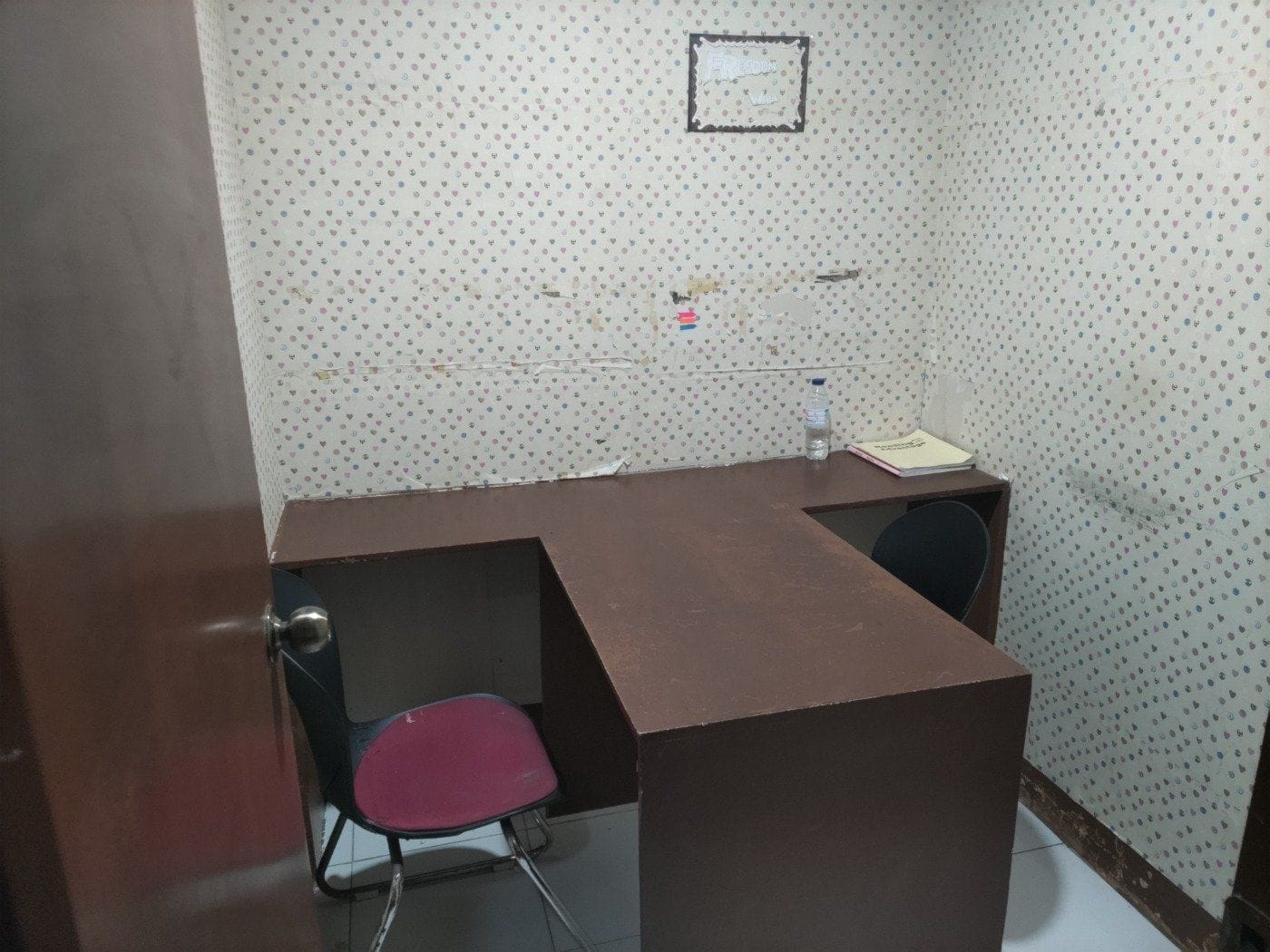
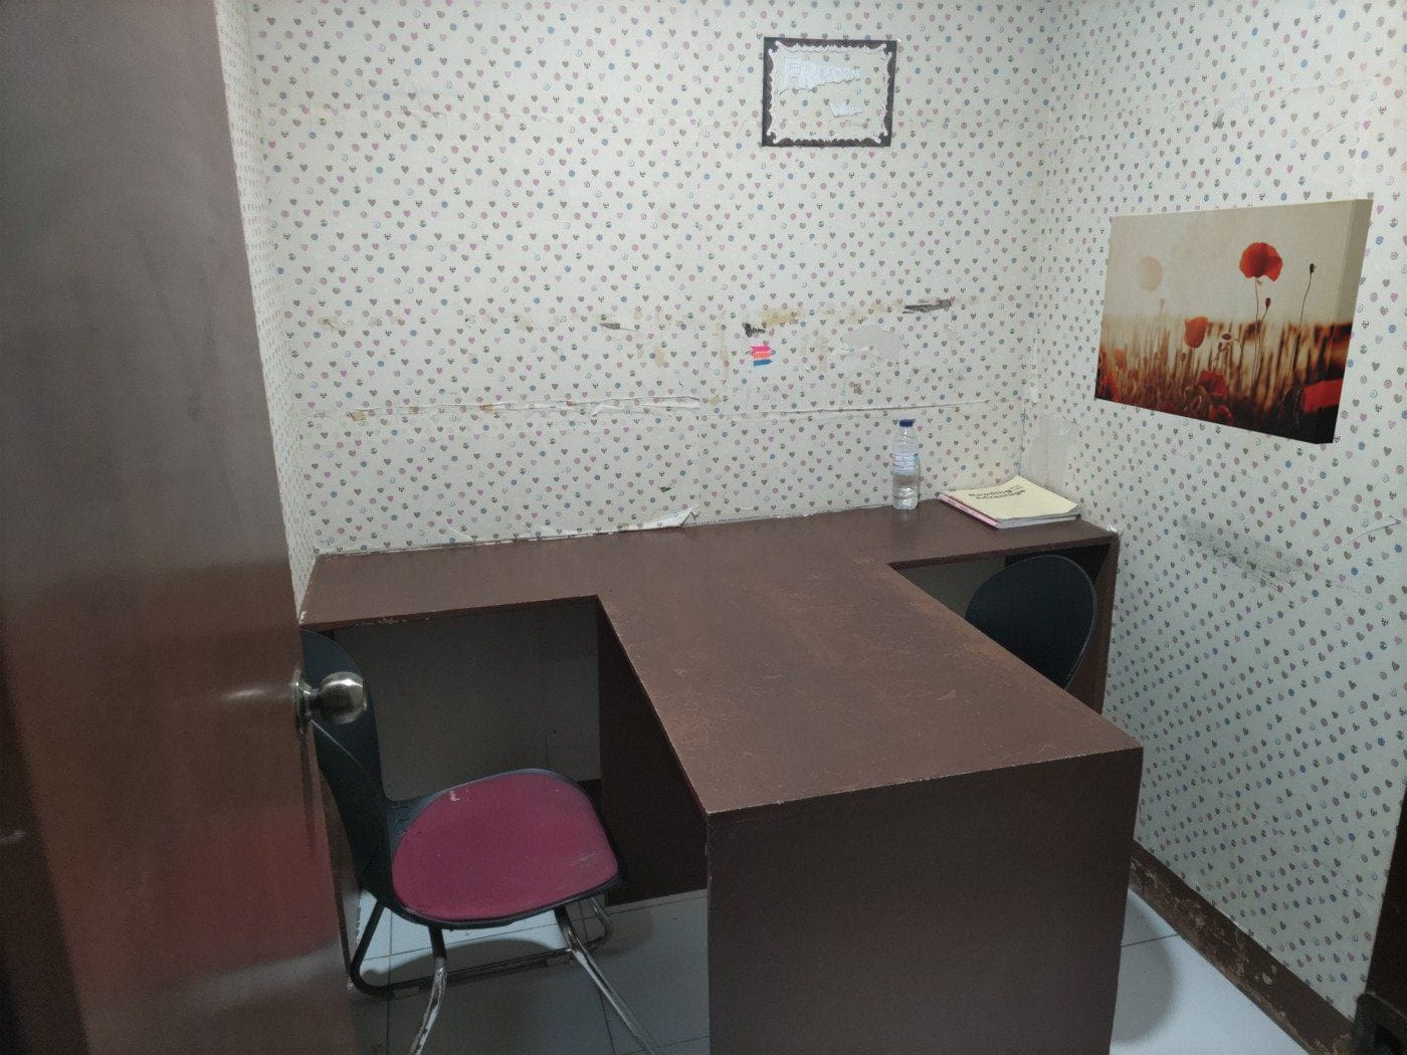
+ wall art (1209, 316)
